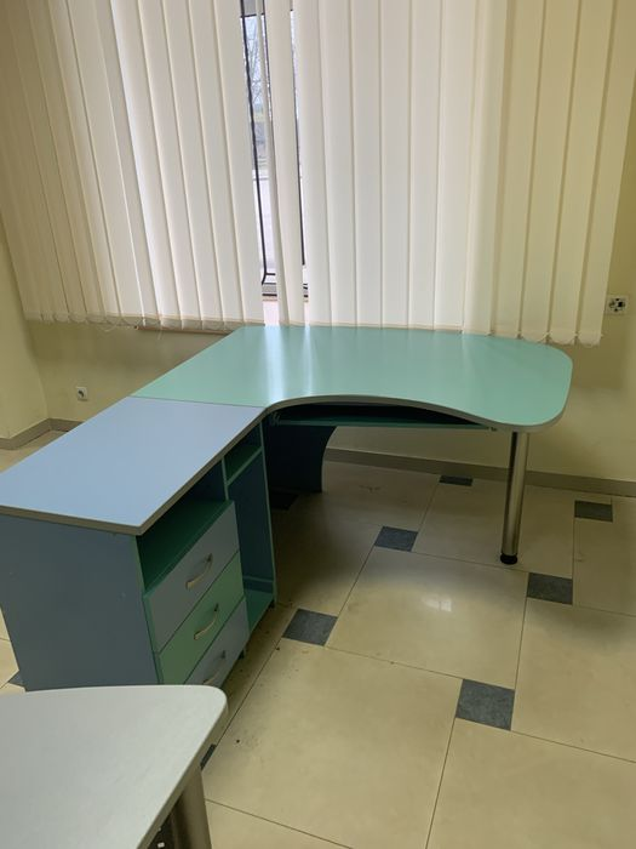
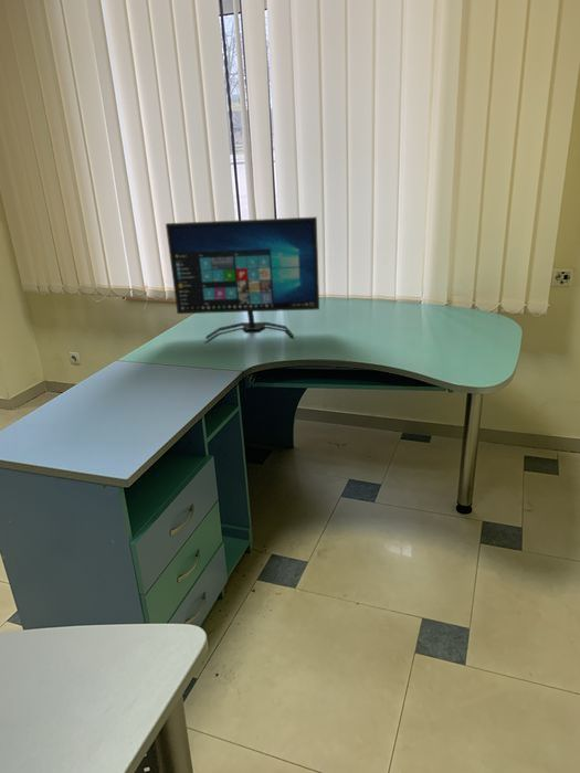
+ computer monitor (245, 278)
